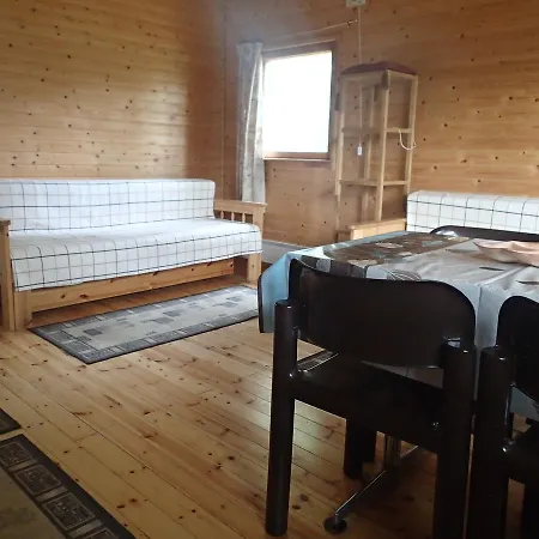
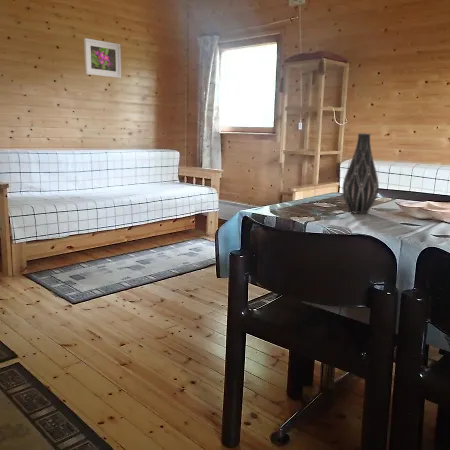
+ vase (361, 173)
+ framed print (103, 58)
